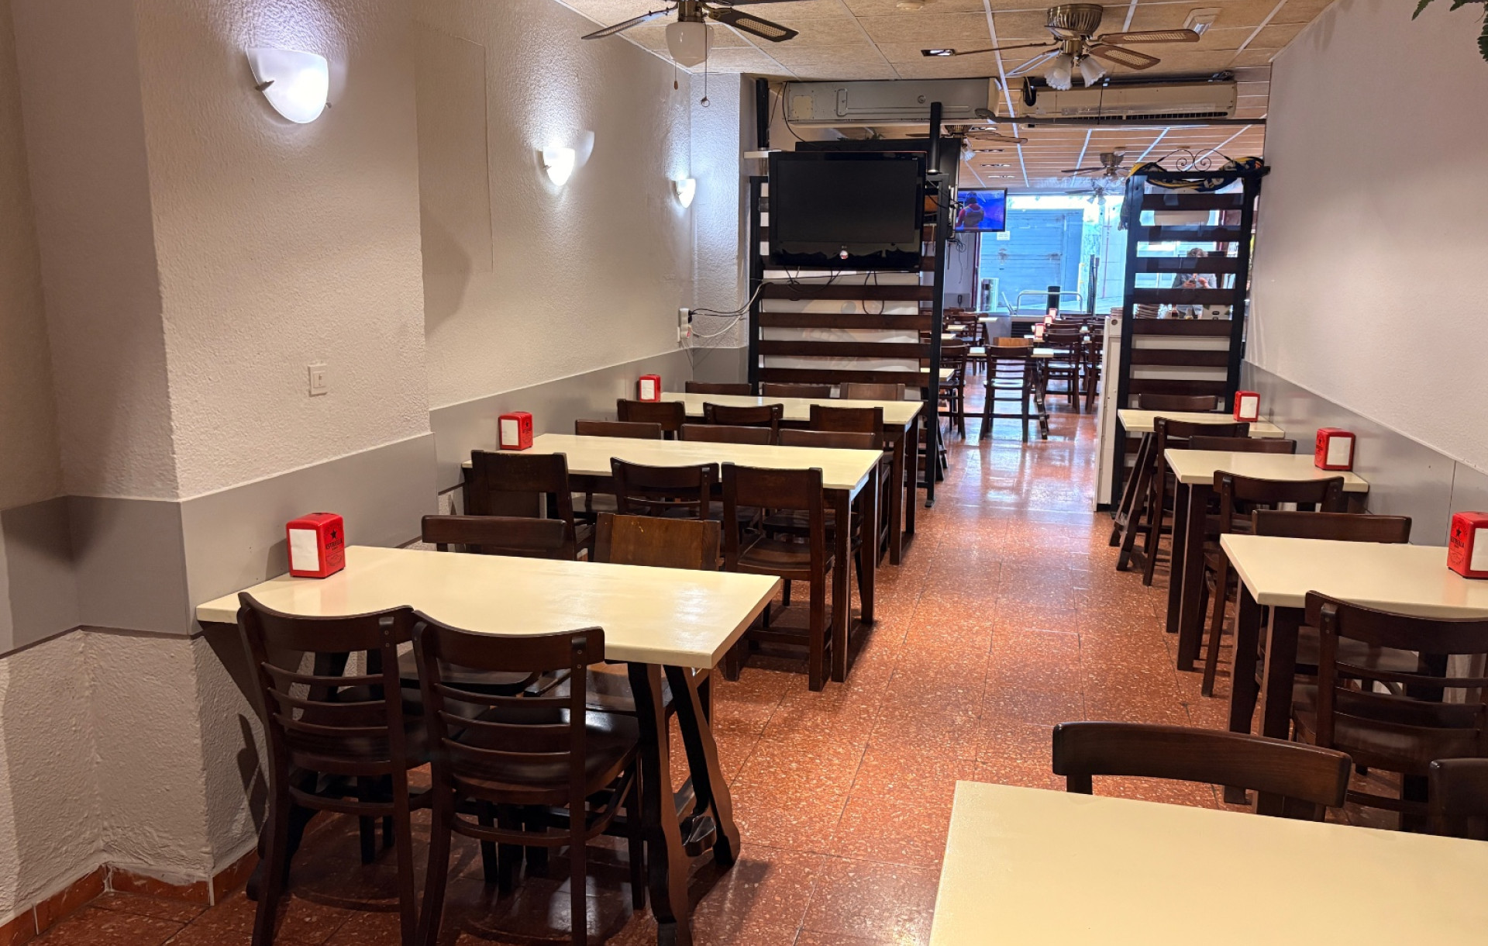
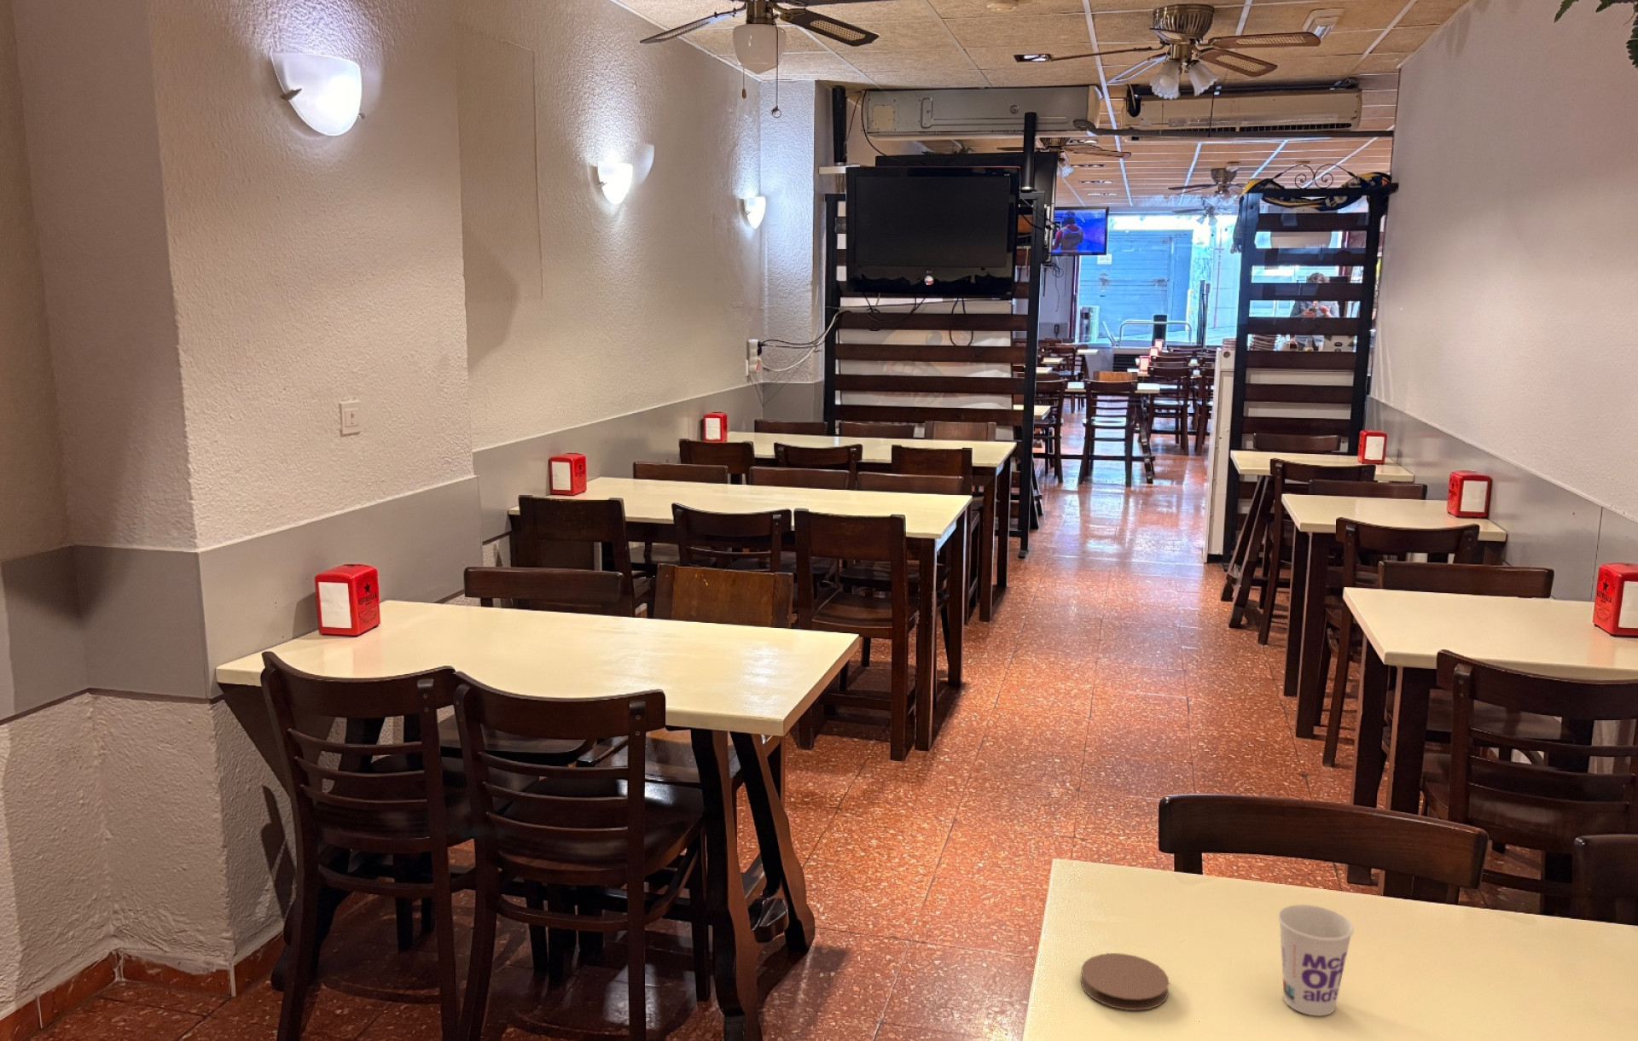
+ coaster (1123, 980)
+ cup (1312, 962)
